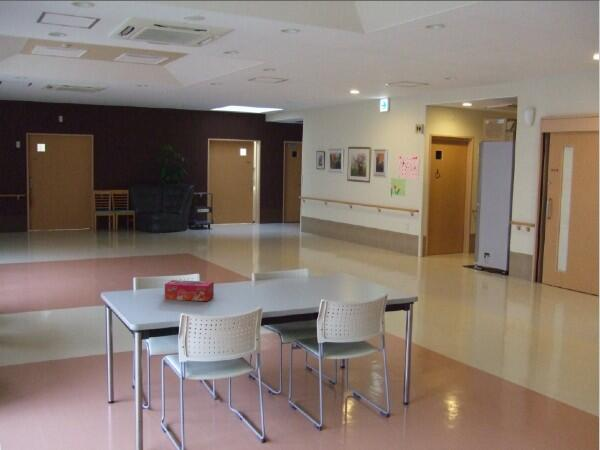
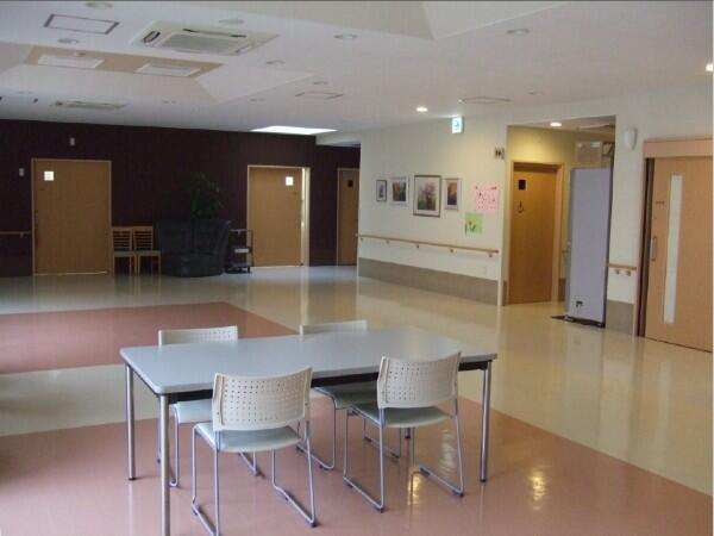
- tissue box (189, 290)
